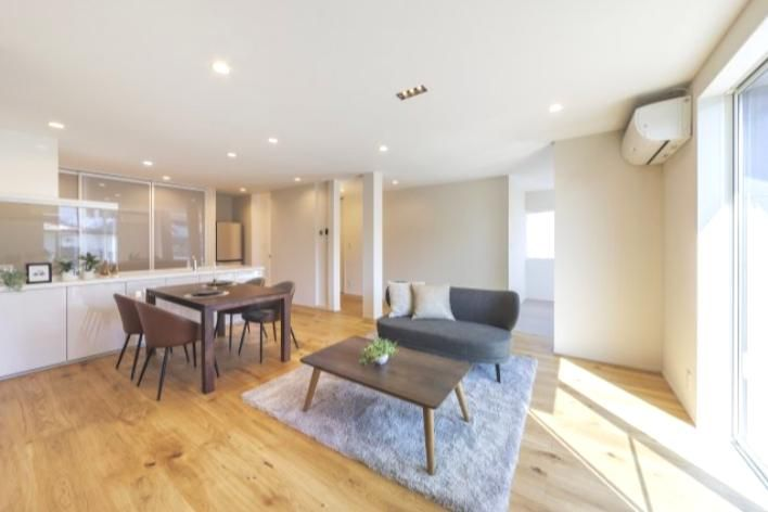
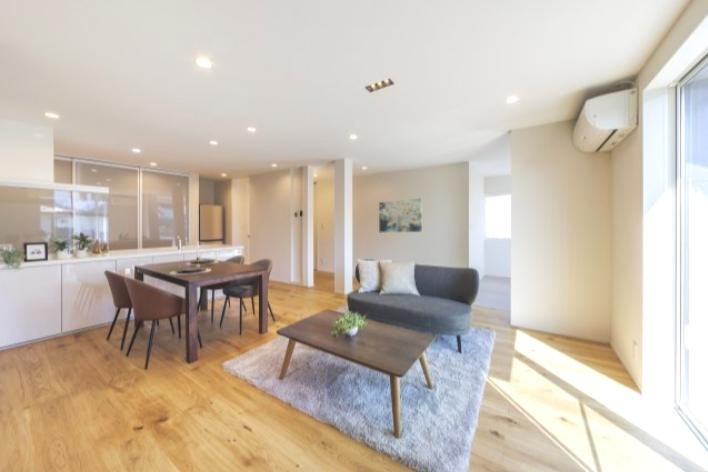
+ wall art (399, 216)
